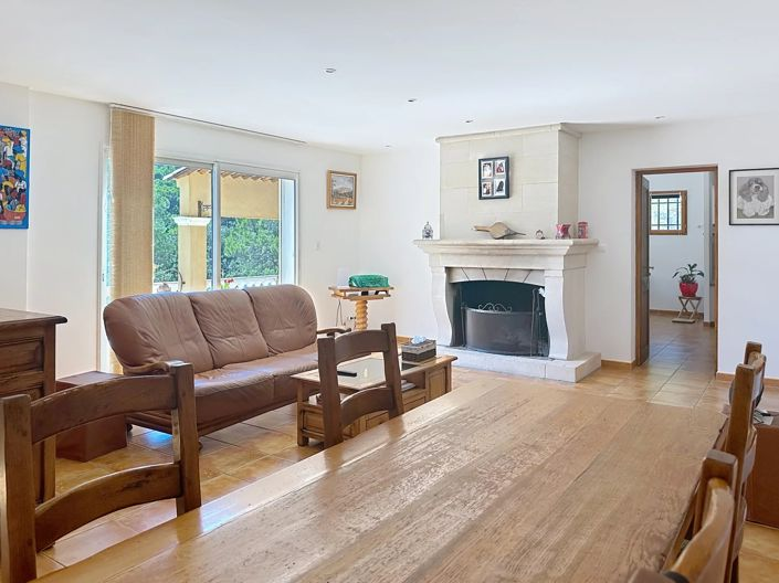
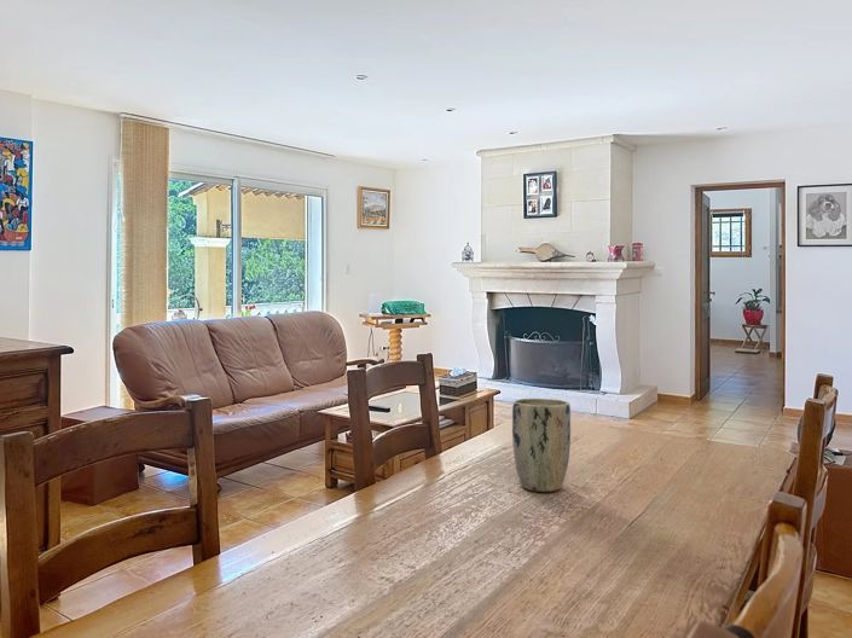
+ plant pot (540, 443)
